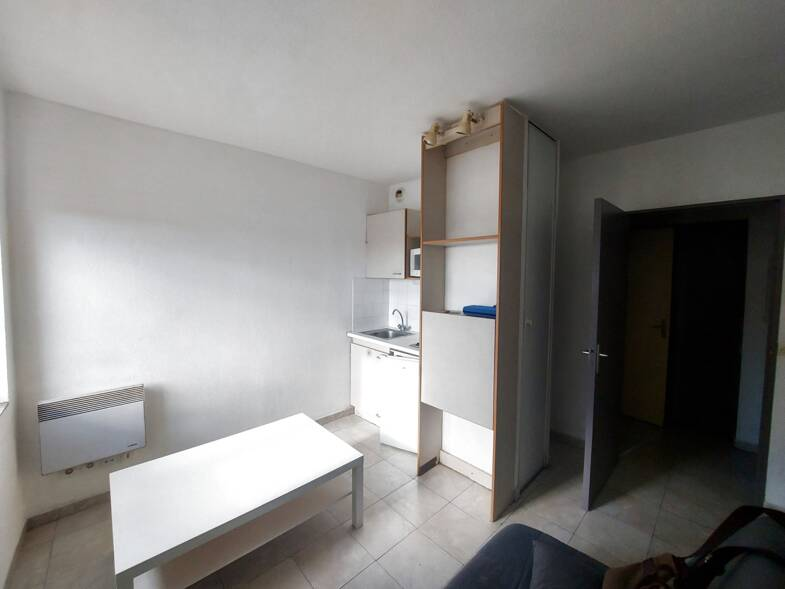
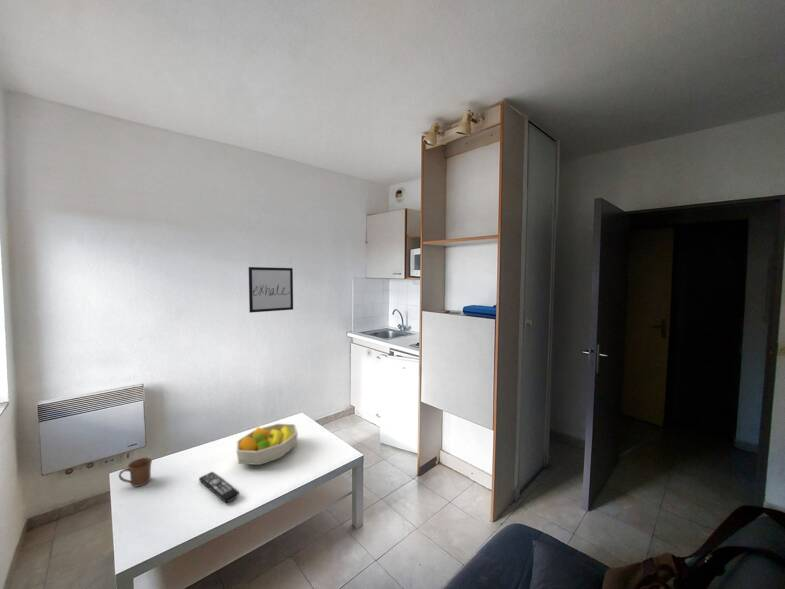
+ wall art (271, 289)
+ remote control (218, 486)
+ fruit bowl (268, 441)
+ mug (136, 473)
